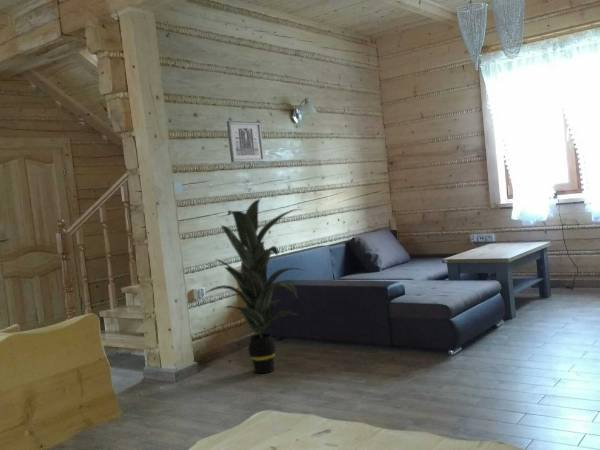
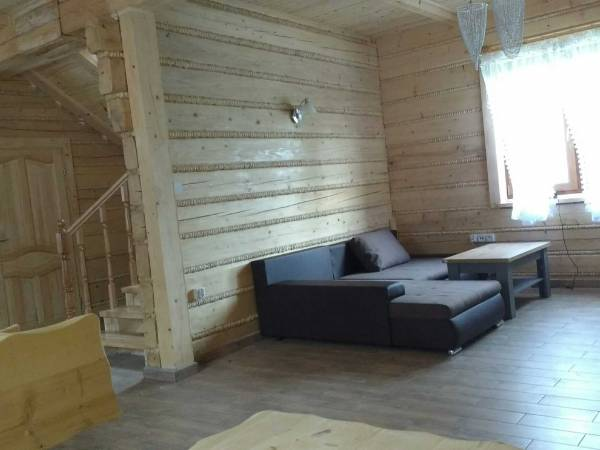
- indoor plant (261, 284)
- wall art (246, 141)
